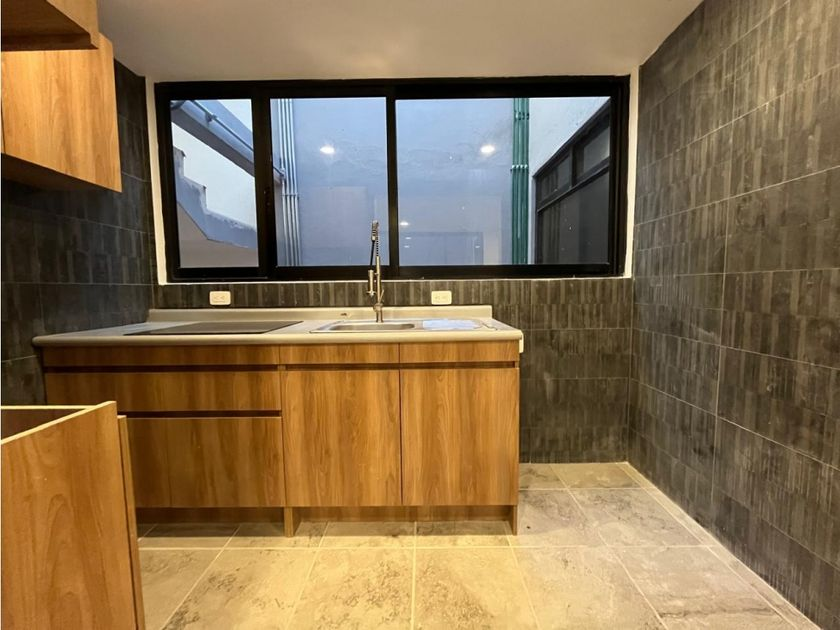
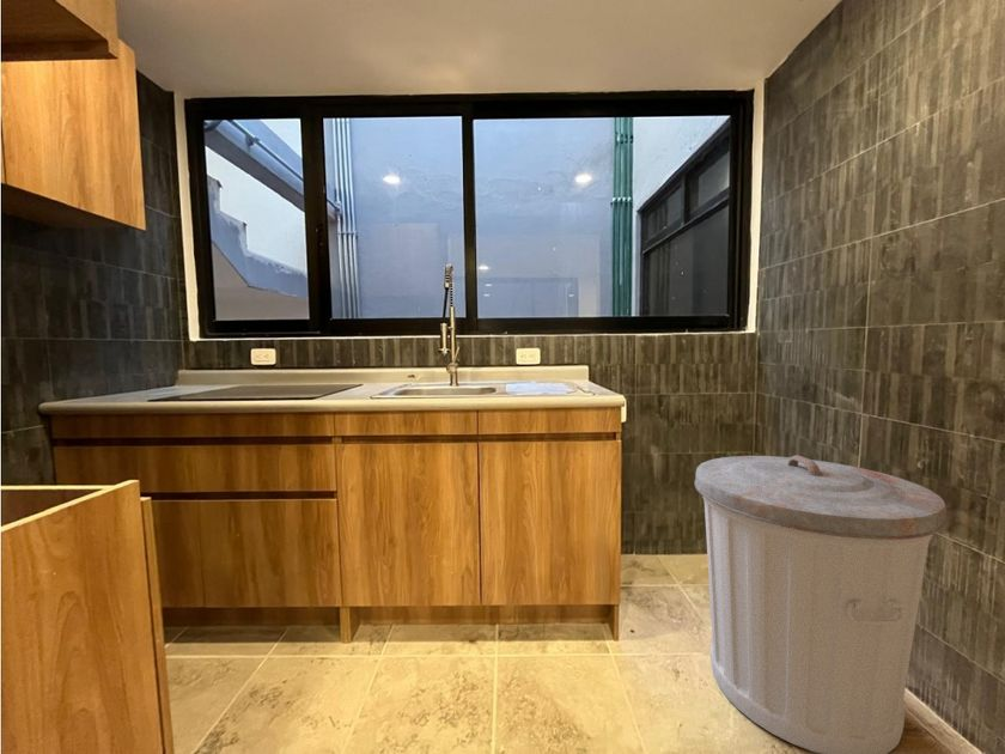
+ trash can (800, 574)
